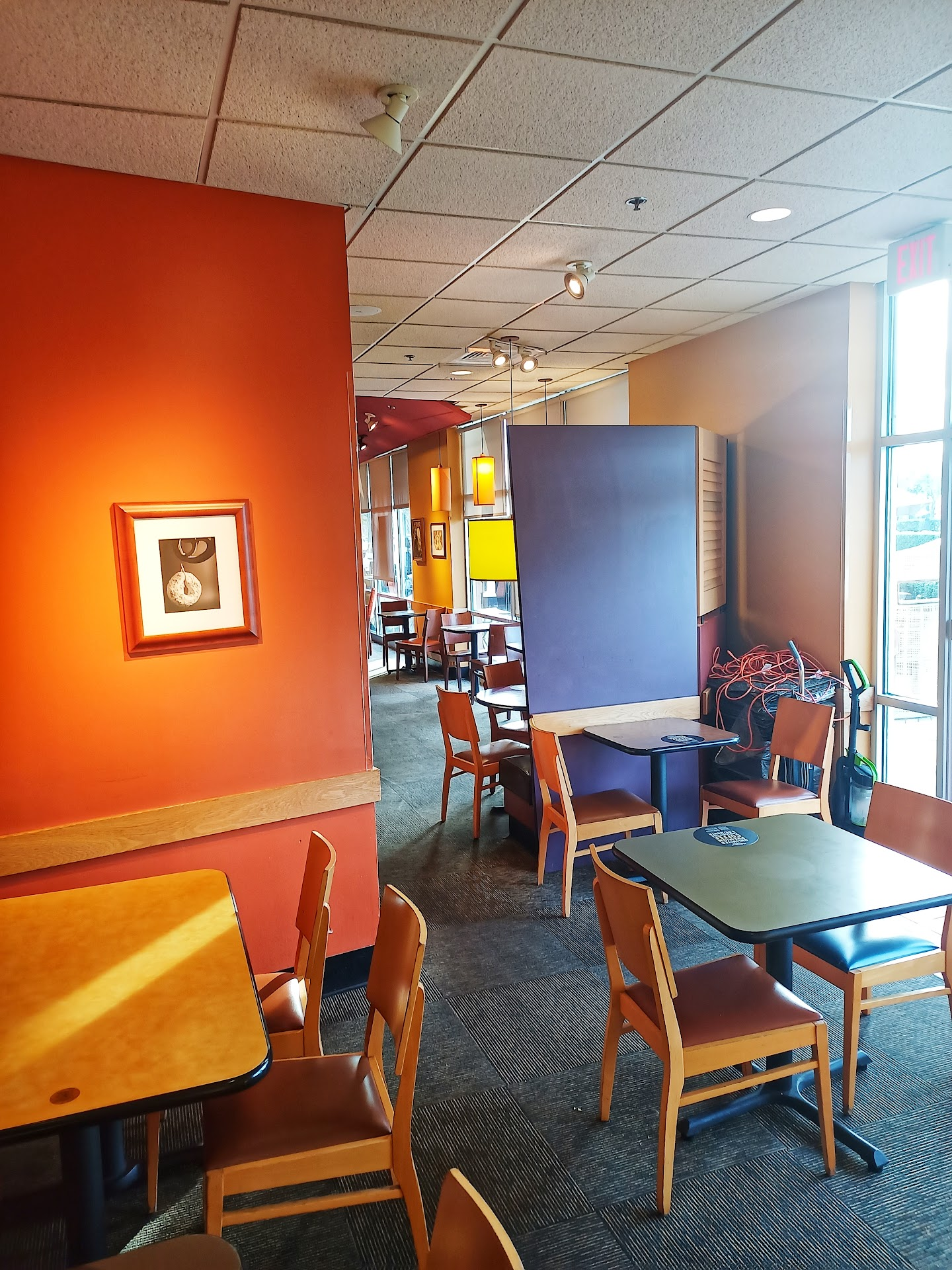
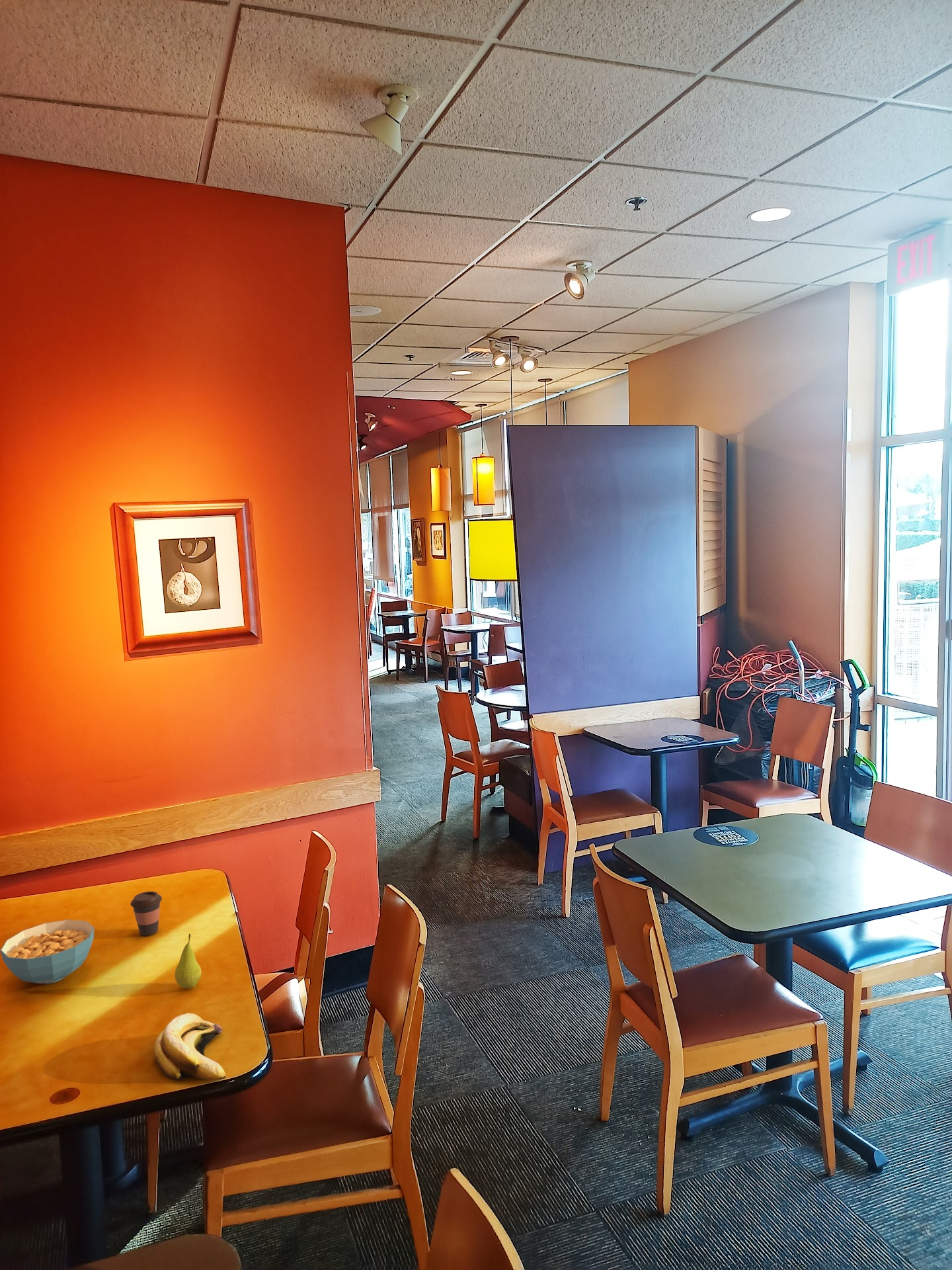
+ cereal bowl (50, 958)
+ coffee cup (147, 913)
+ banana (198, 1040)
+ fruit (187, 962)
